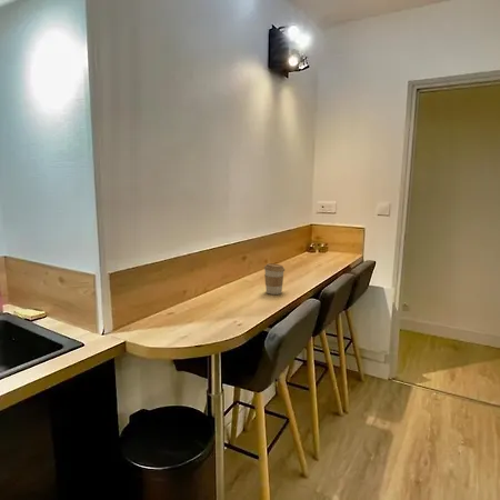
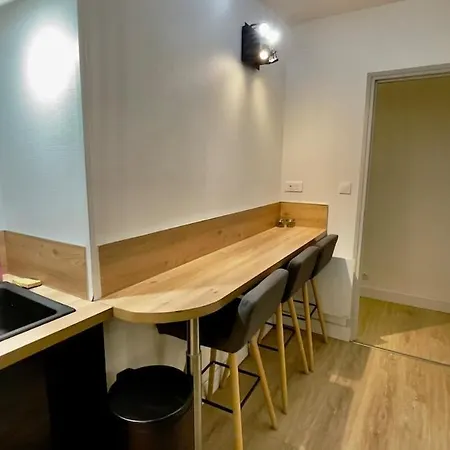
- coffee cup (273, 278)
